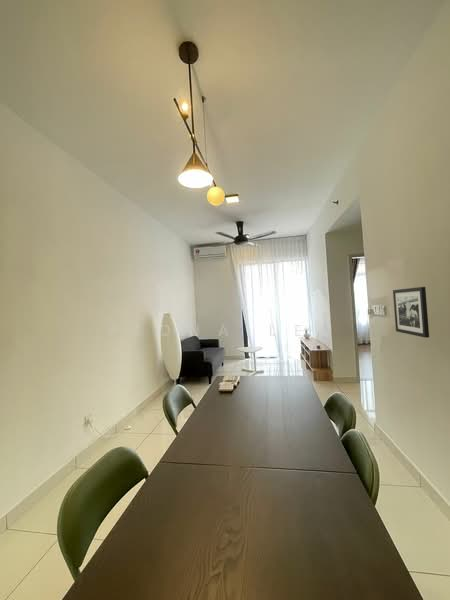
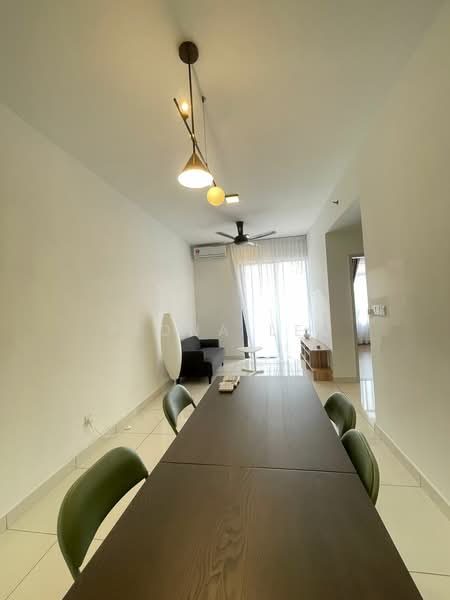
- picture frame (409, 311)
